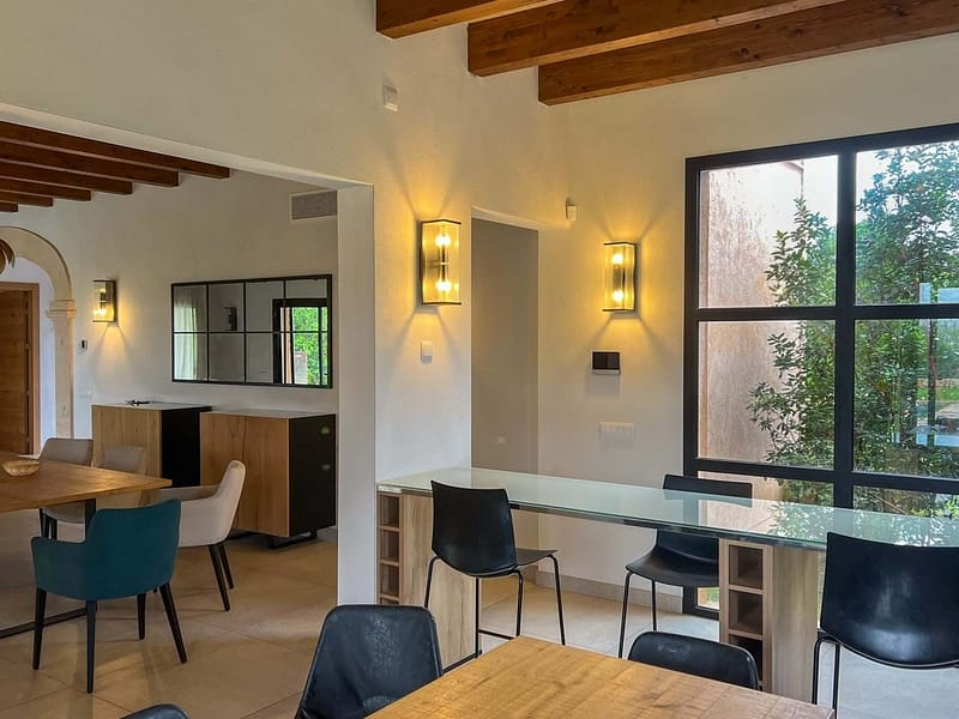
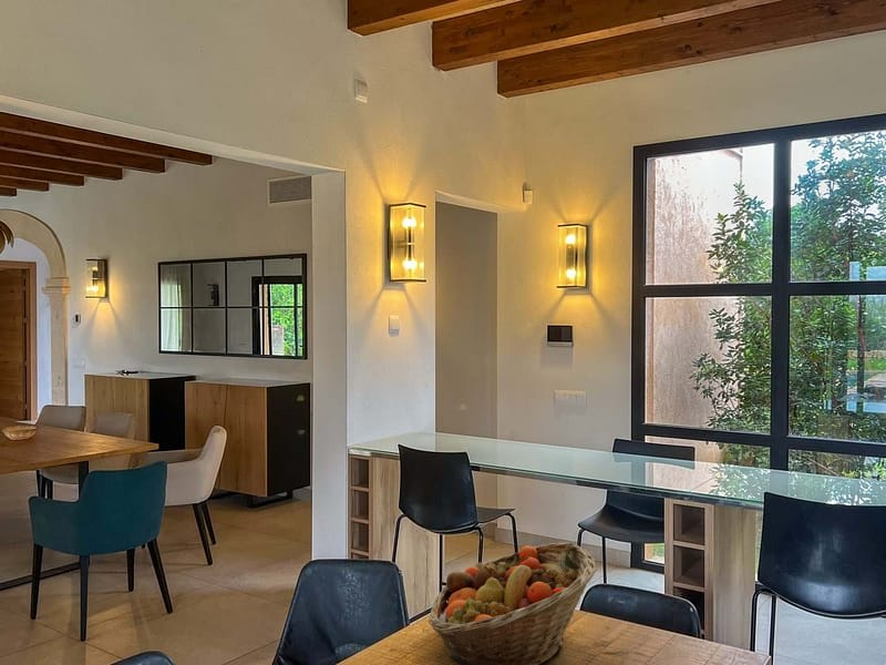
+ fruit basket (512, 598)
